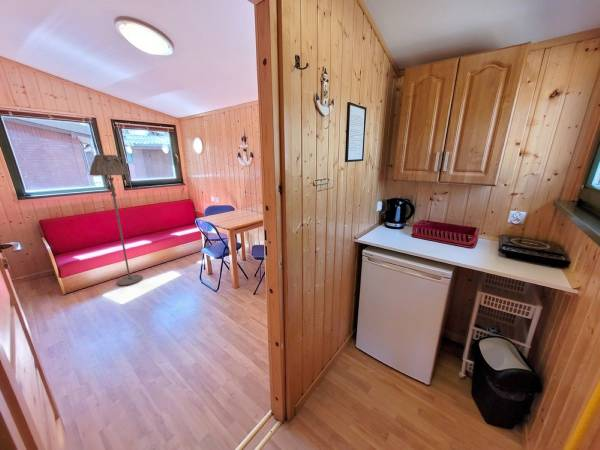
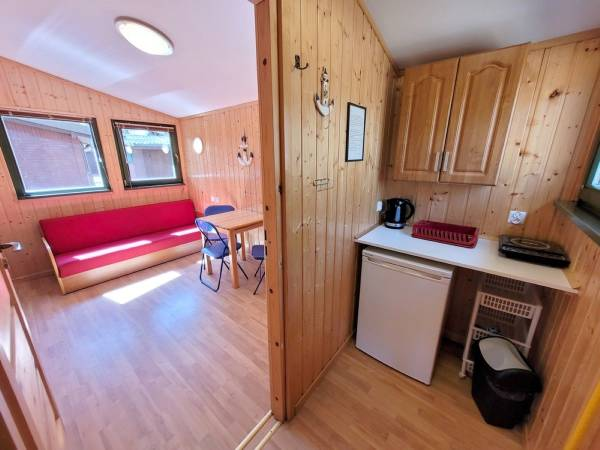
- floor lamp (118, 221)
